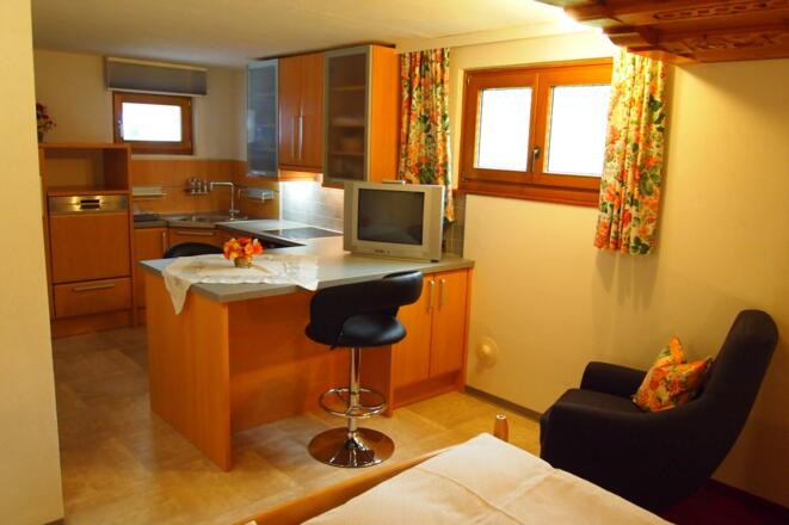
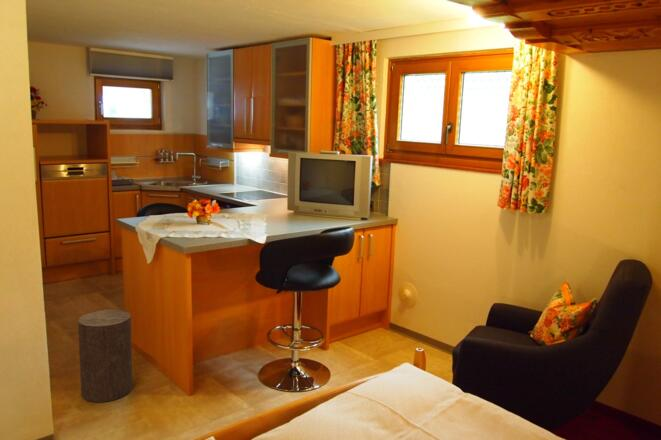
+ stool (106, 354)
